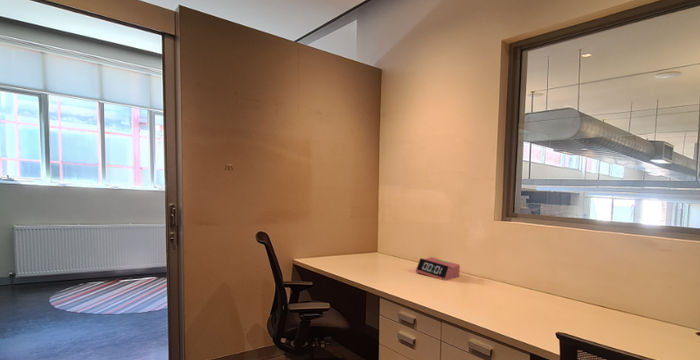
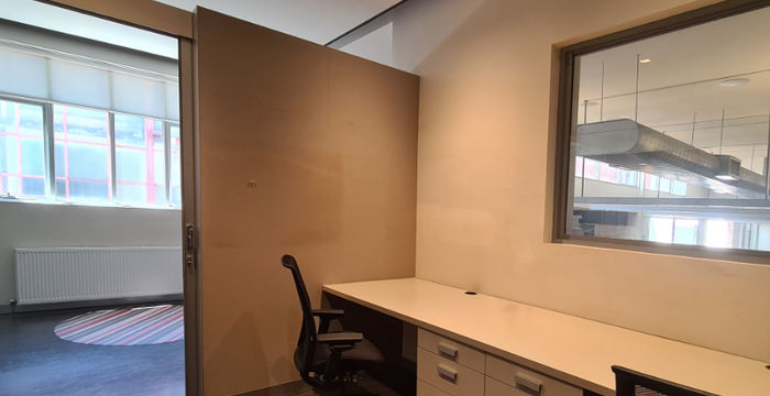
- alarm clock (437, 267)
